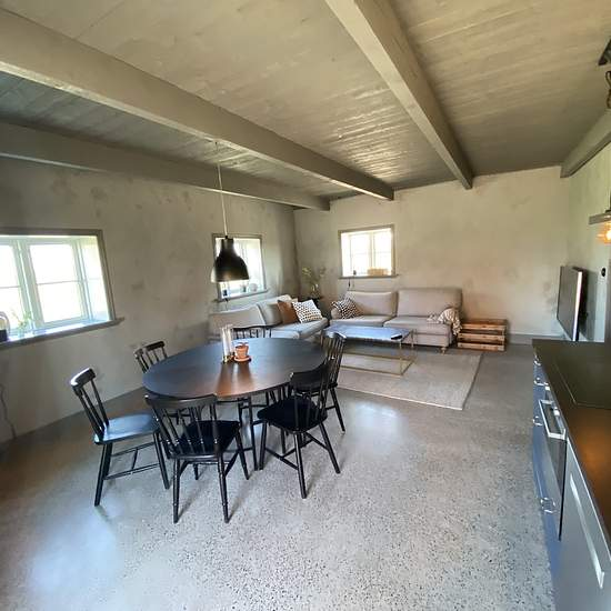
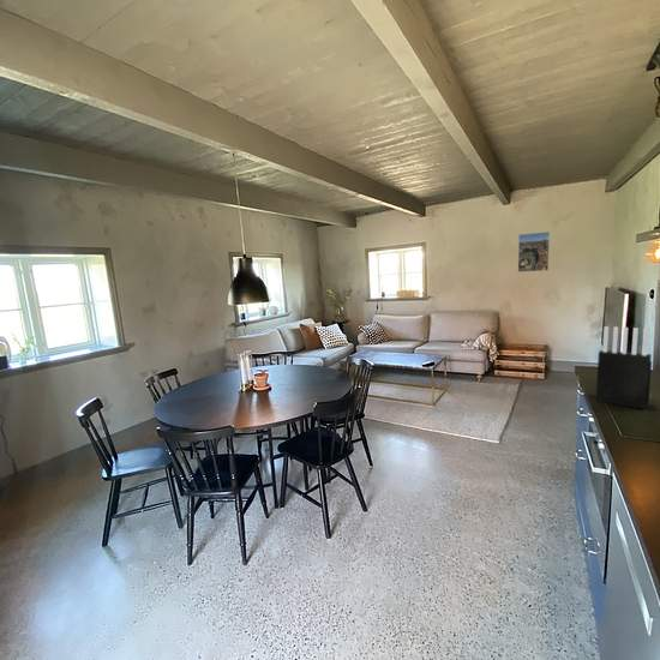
+ knife block (624, 364)
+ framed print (533, 252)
